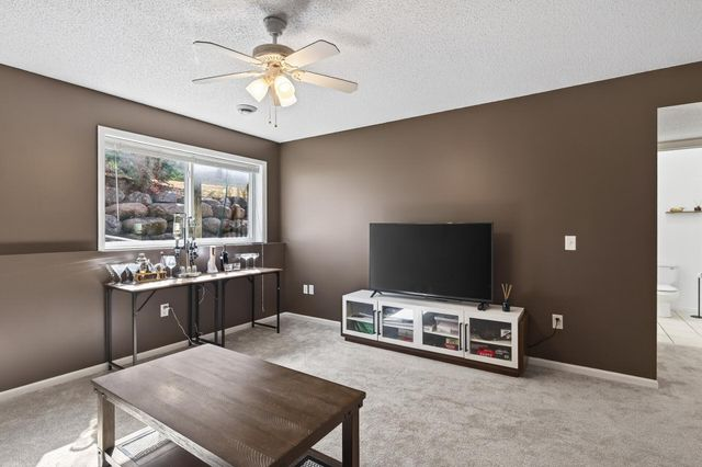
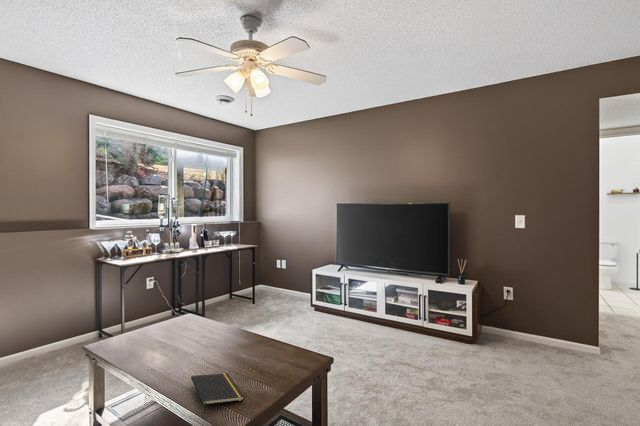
+ notepad (216, 387)
